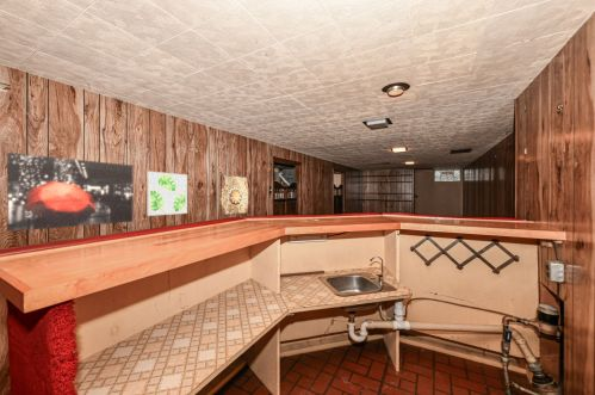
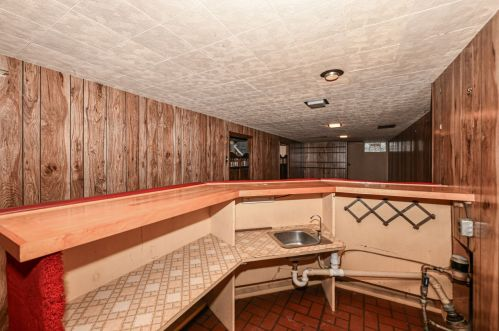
- wall art (168, 193)
- wall art (80, 192)
- wall art (234, 195)
